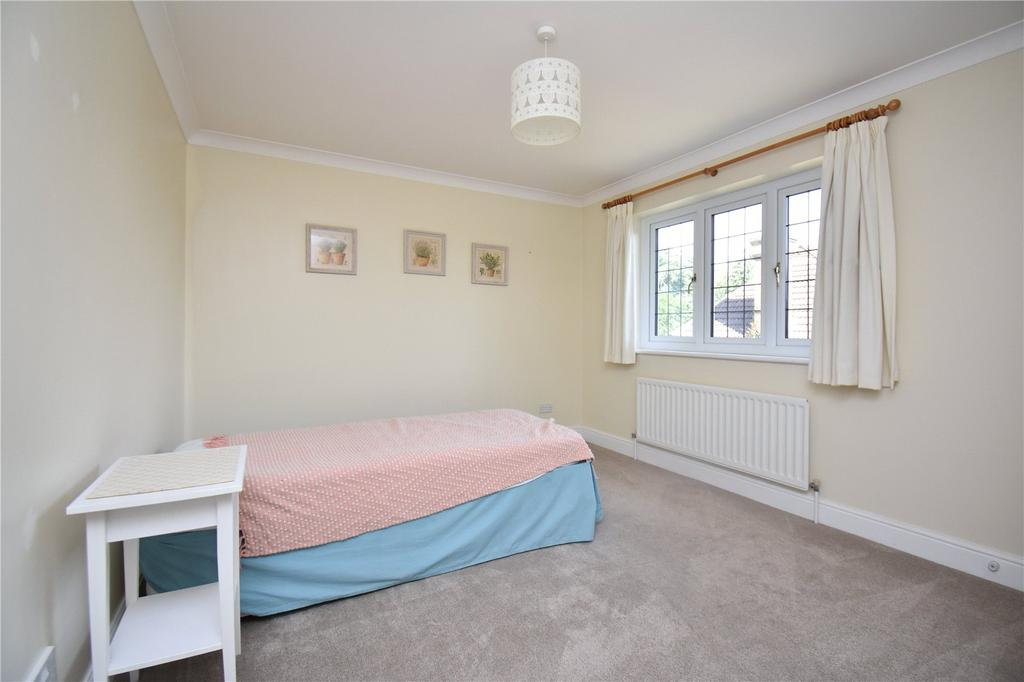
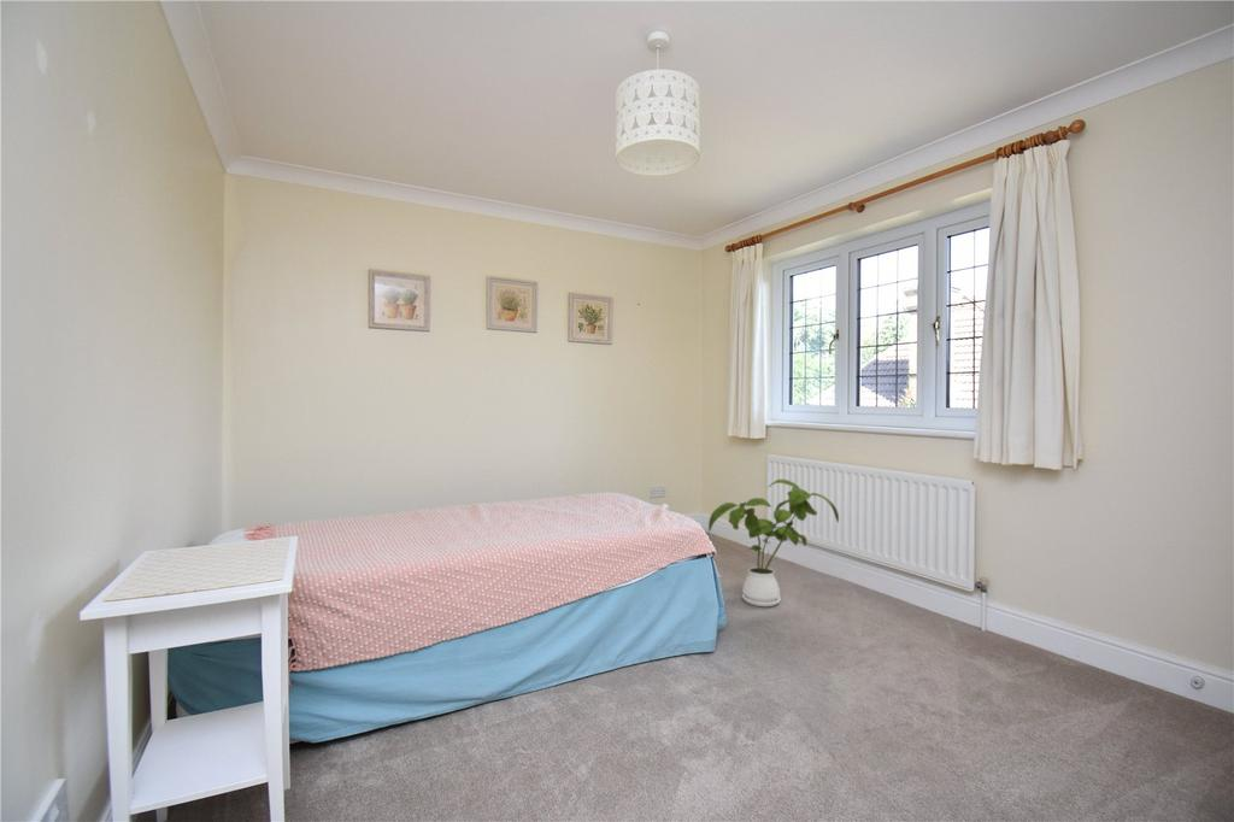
+ house plant (781, 541)
